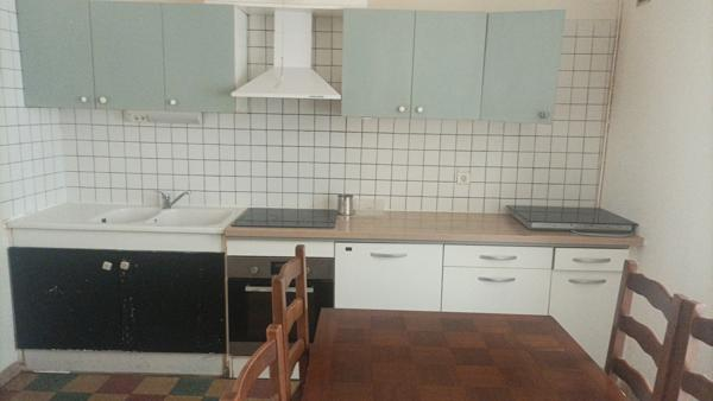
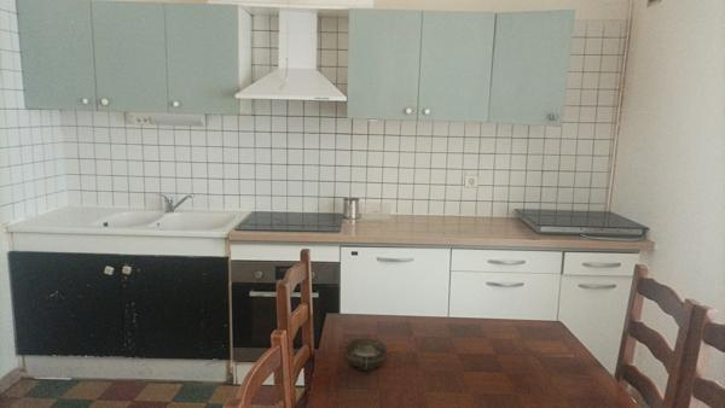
+ cup (365, 359)
